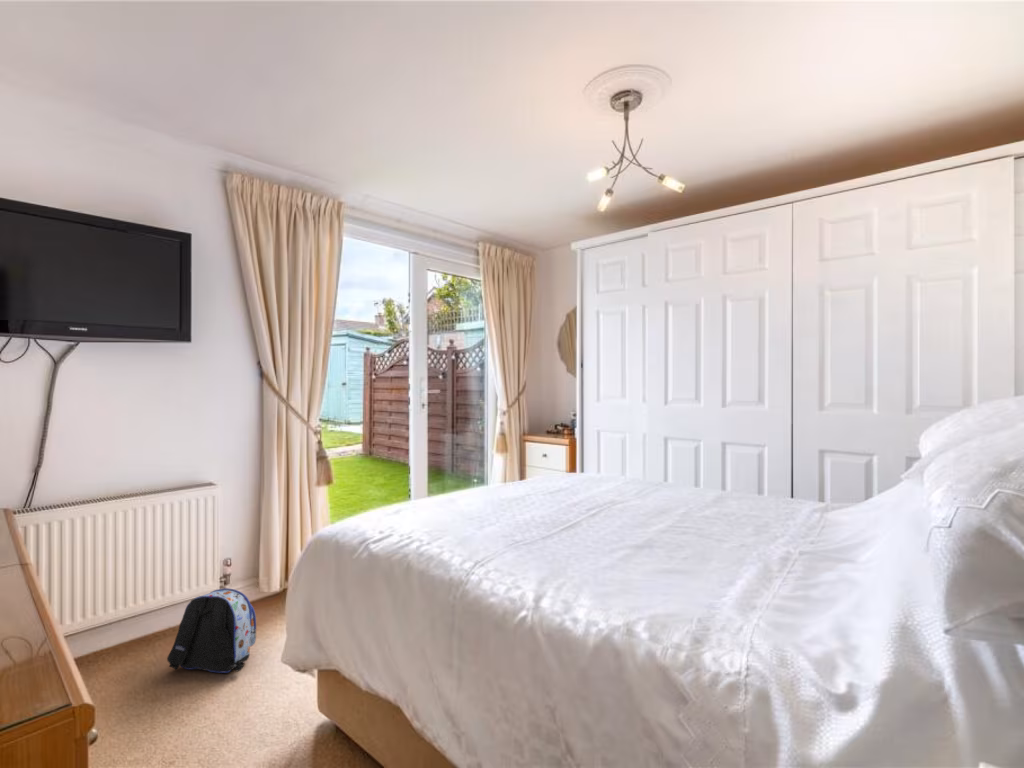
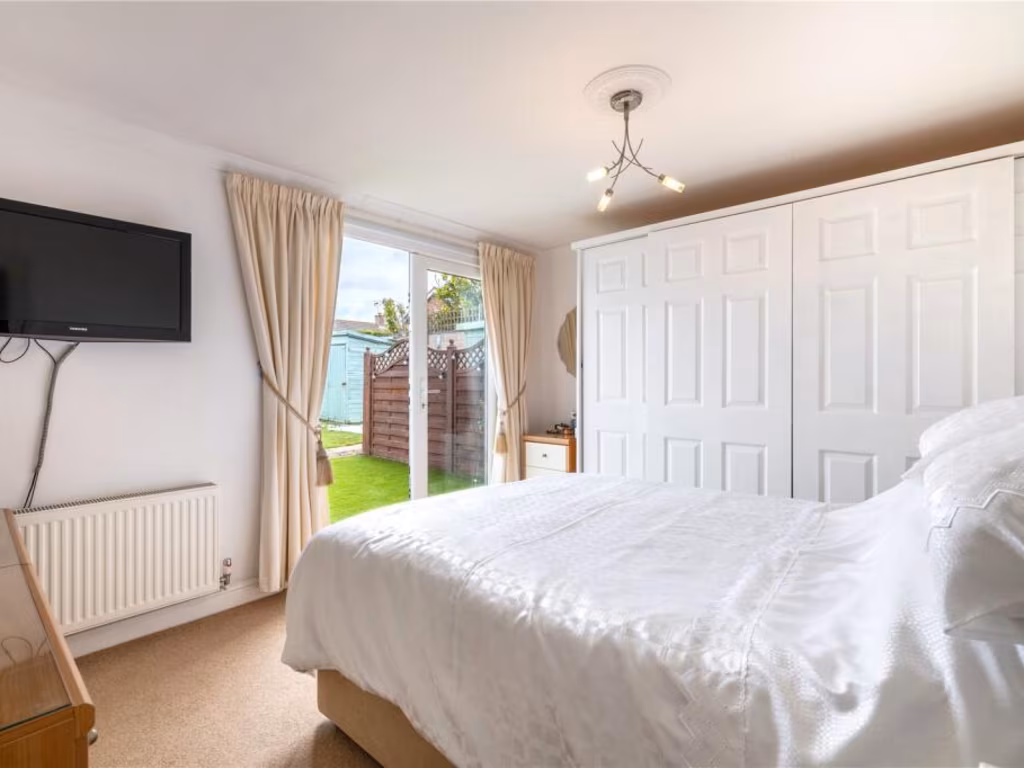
- backpack (219, 626)
